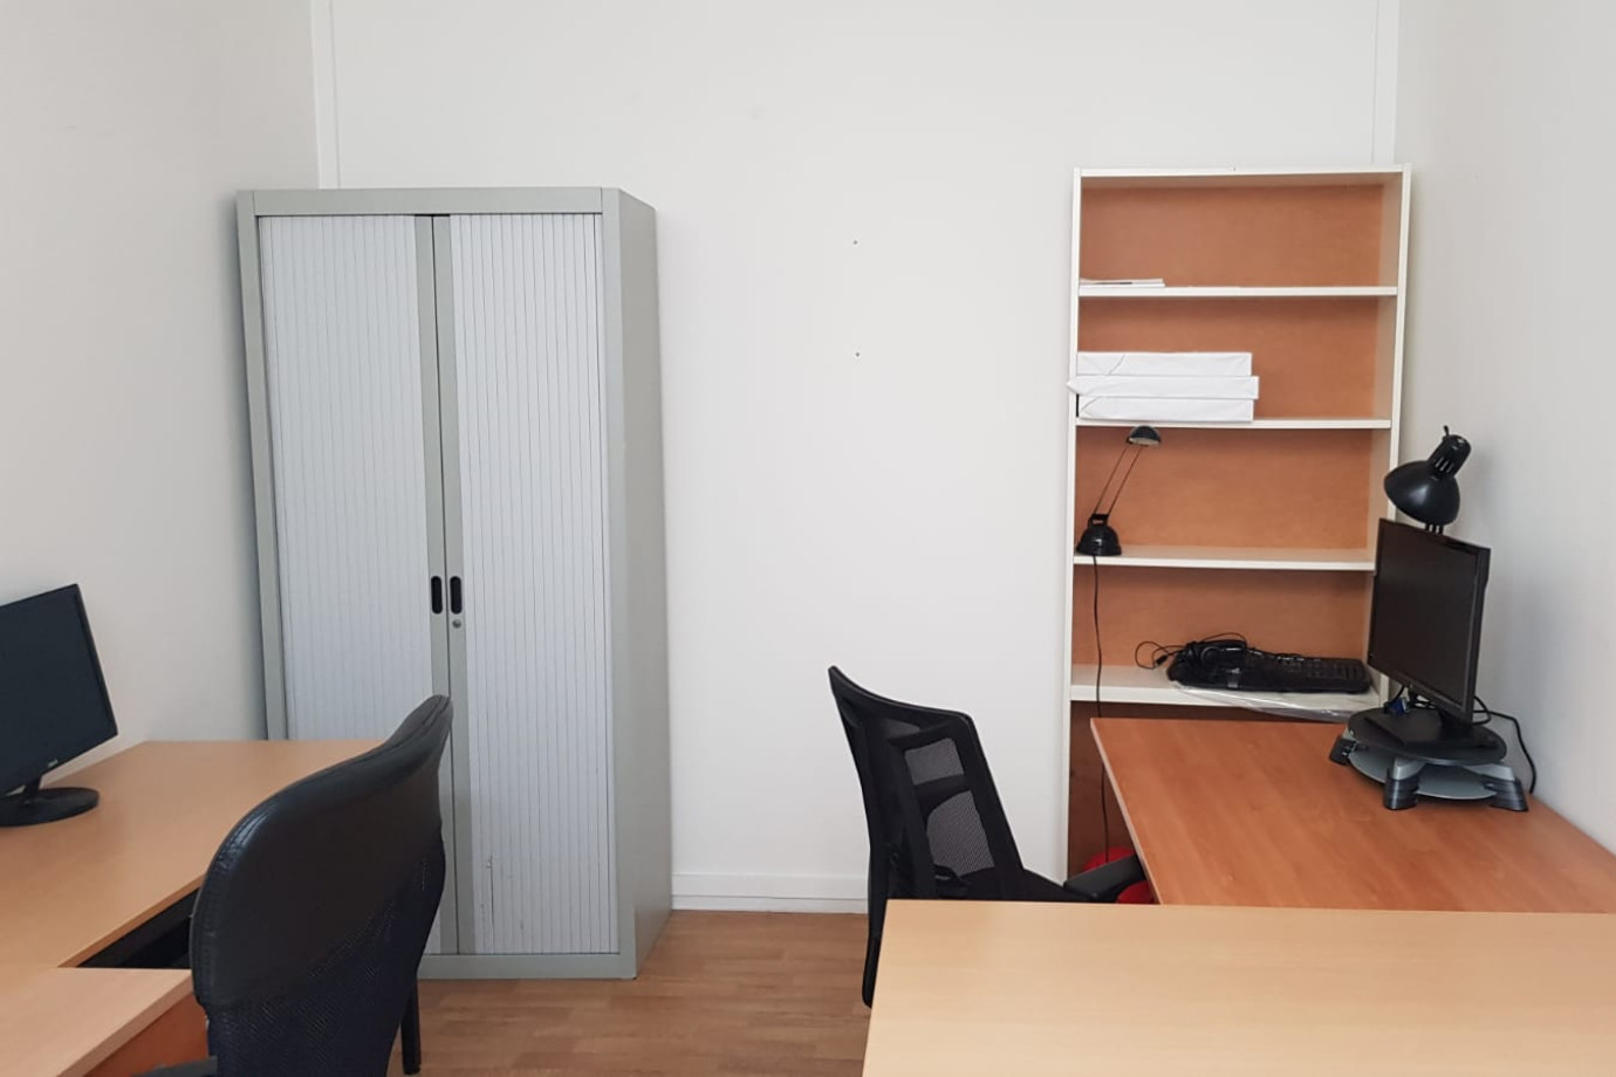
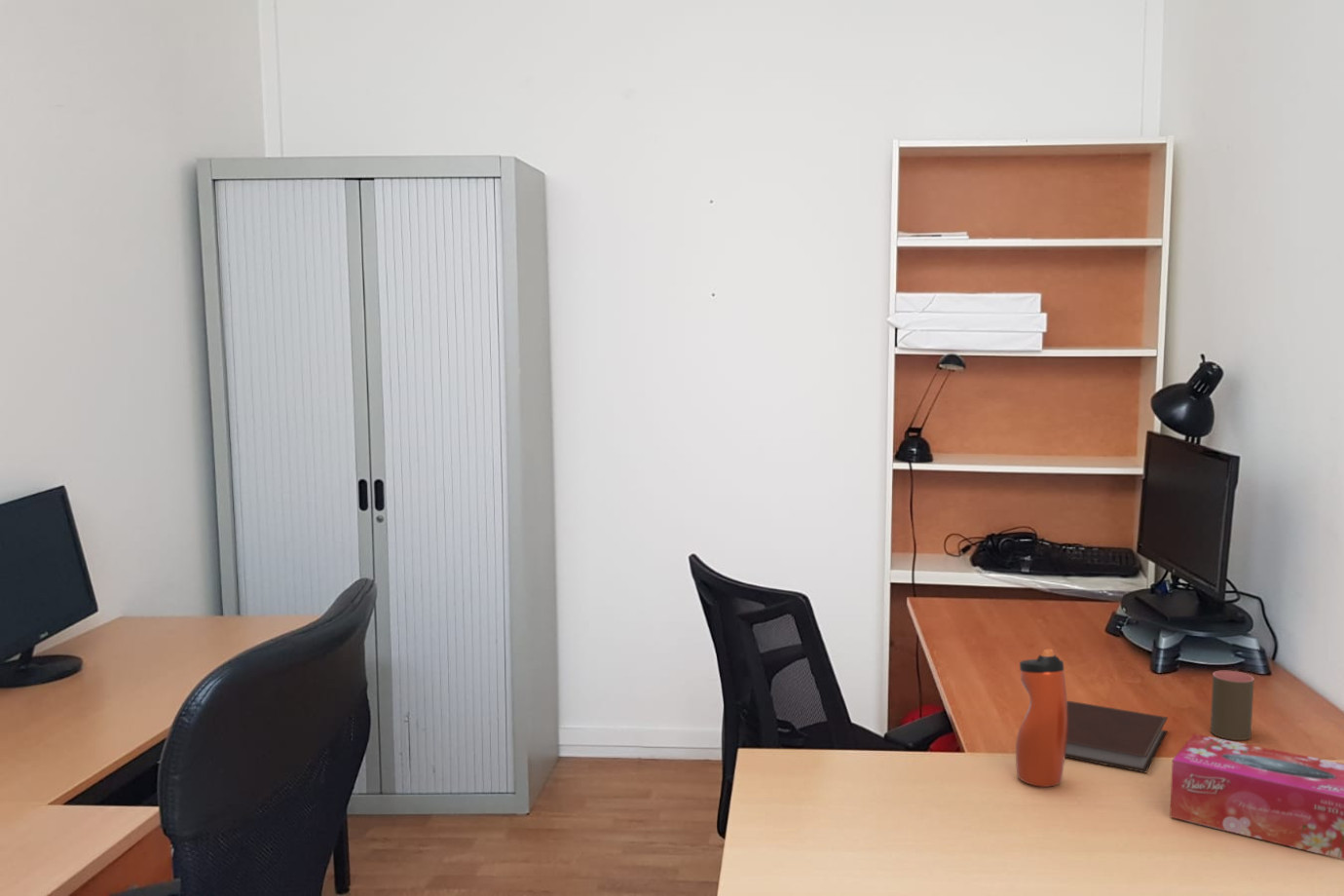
+ notebook (1101, 733)
+ water bottle (1042, 714)
+ cup (1231, 704)
+ tissue box (1276, 795)
